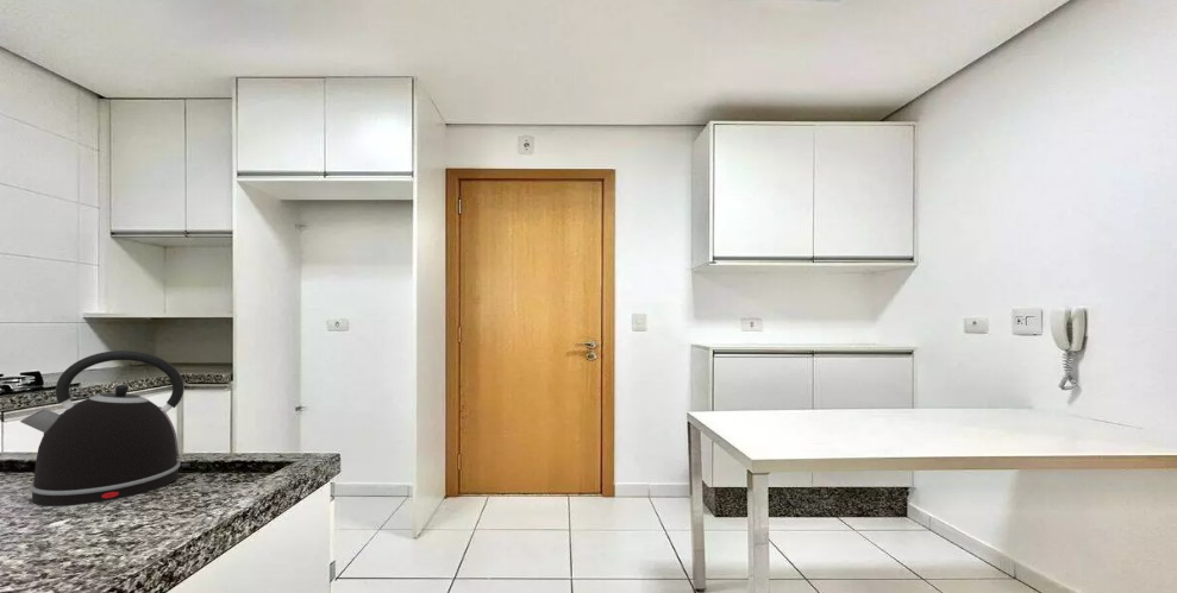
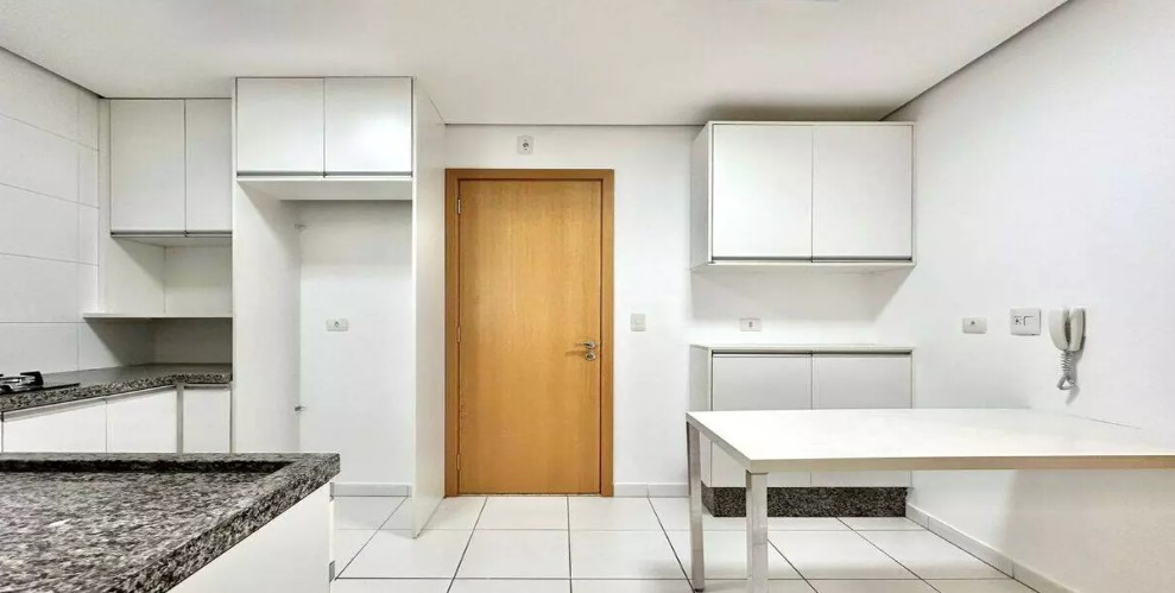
- kettle (111, 417)
